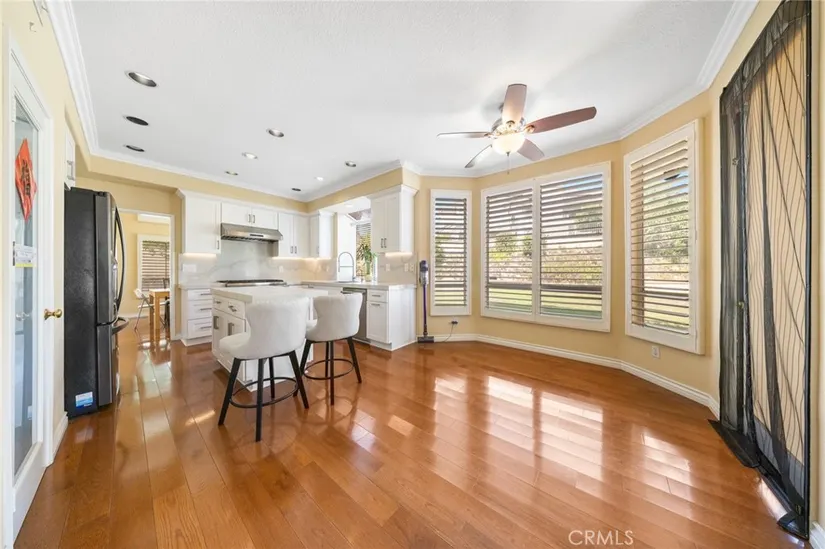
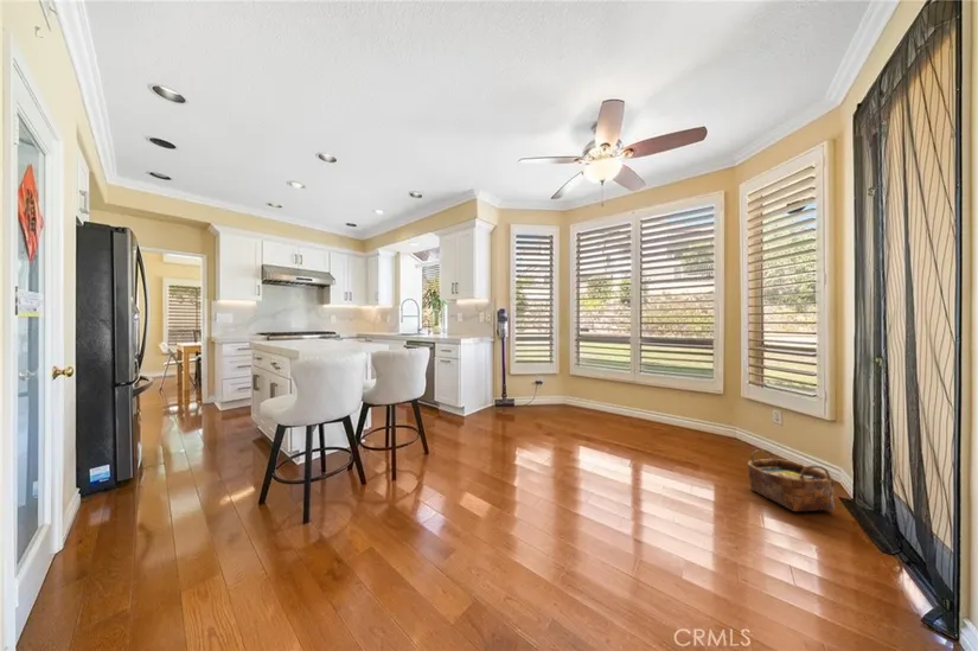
+ woven basket (786, 476)
